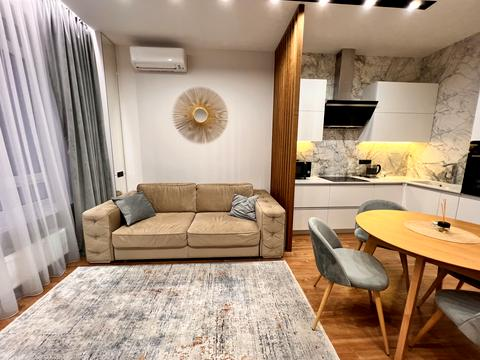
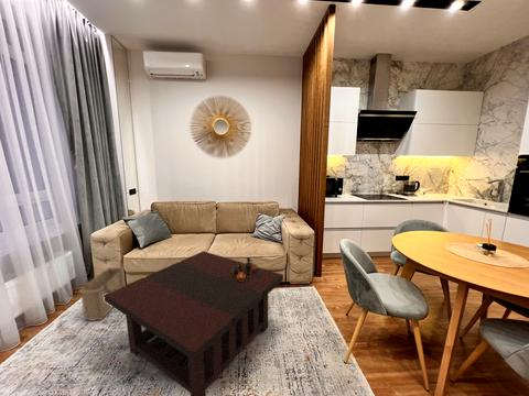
+ coffee table (202, 311)
+ vase (245, 265)
+ basket (105, 292)
